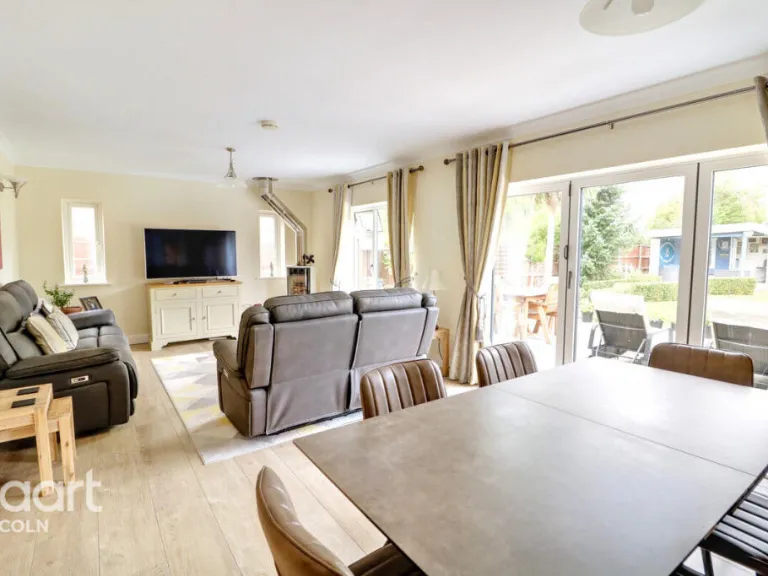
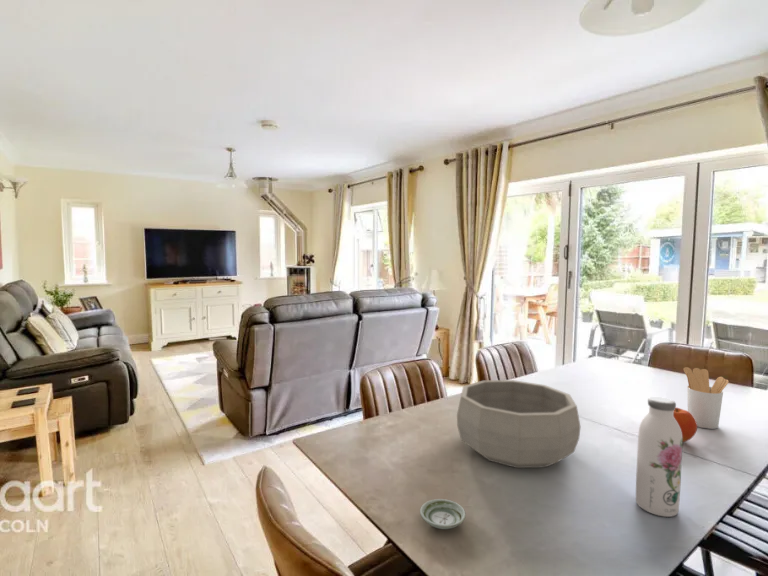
+ utensil holder (700, 395)
+ water bottle (659, 453)
+ decorative bowl (515, 422)
+ fruit (677, 422)
+ saucer (442, 516)
